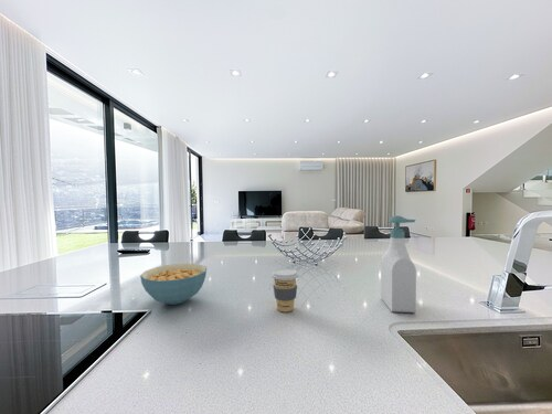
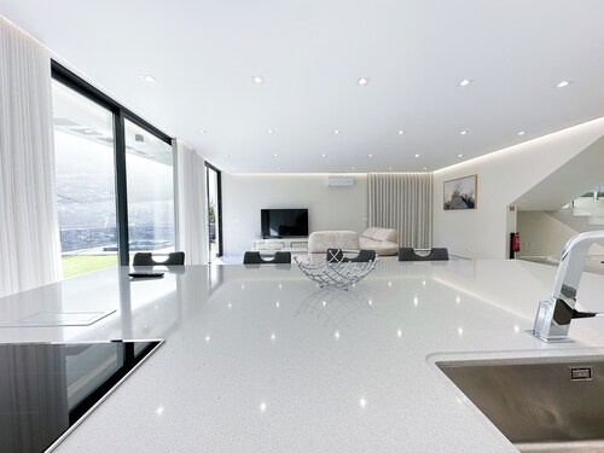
- soap bottle (400, 261)
- cereal bowl (176, 286)
- coffee cup (285, 289)
